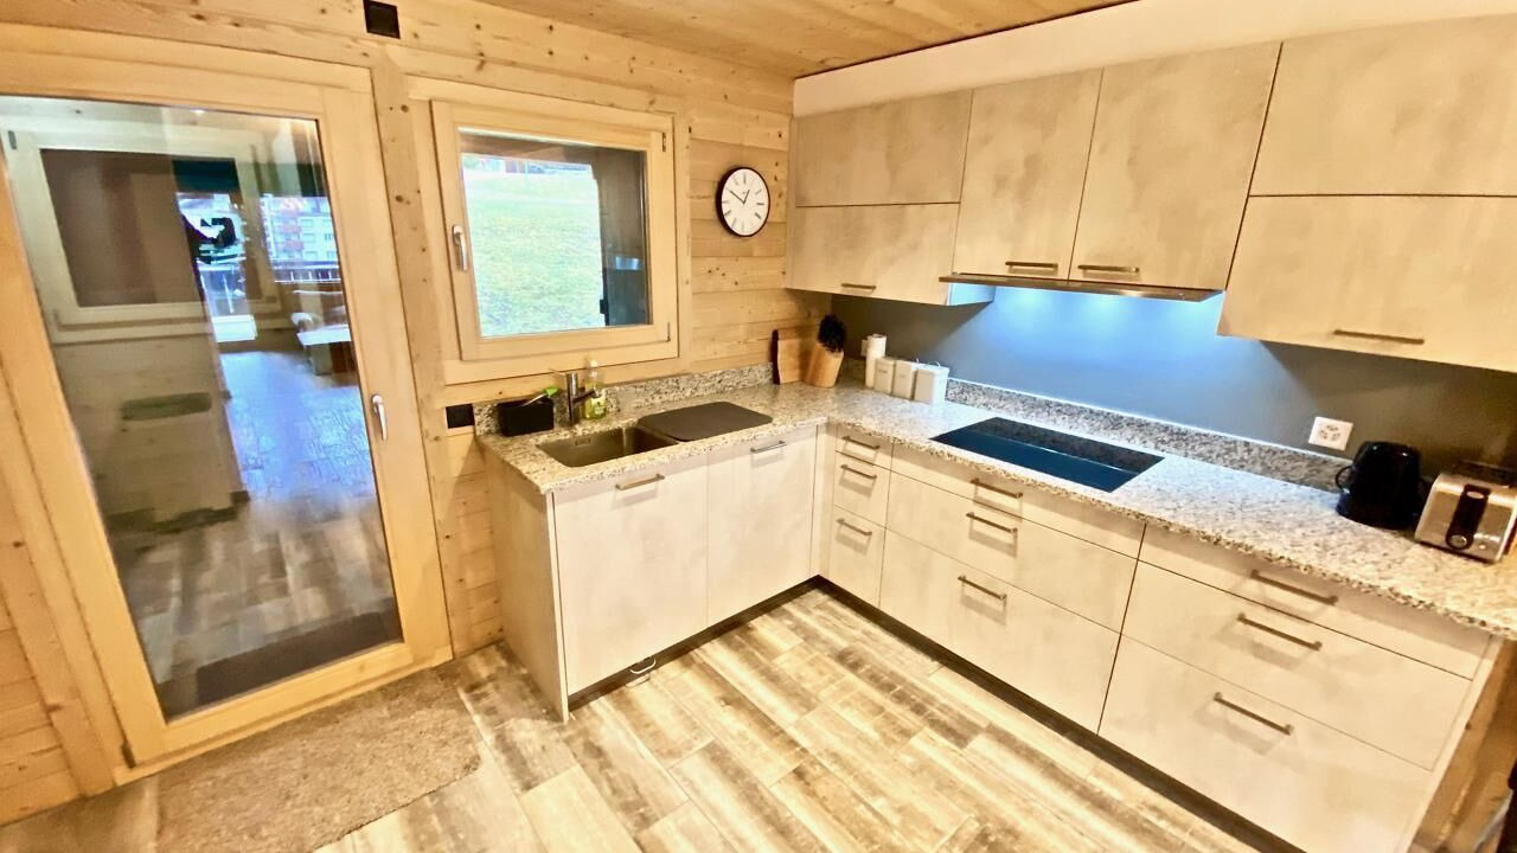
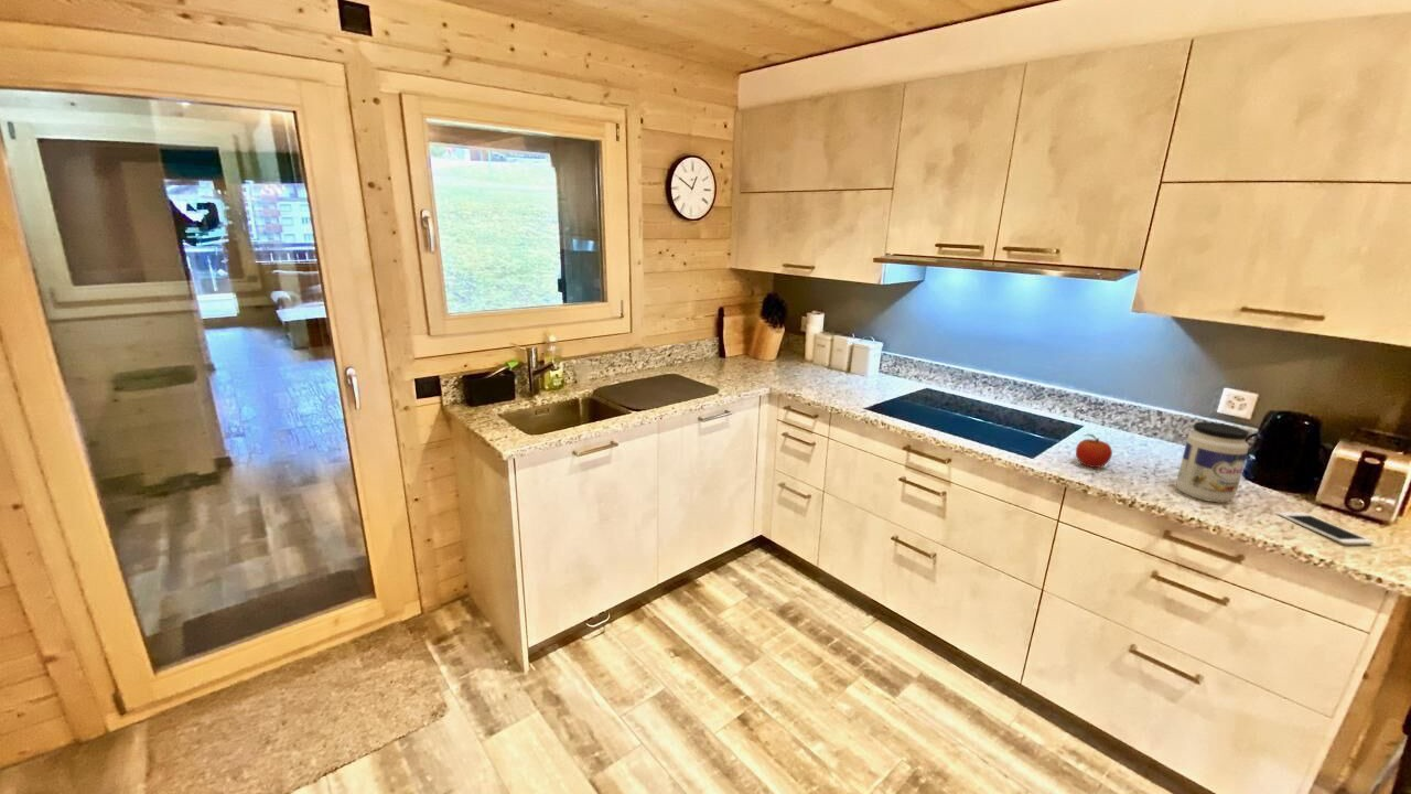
+ jar (1211, 461)
+ fruit (1094, 450)
+ cell phone (1322, 527)
